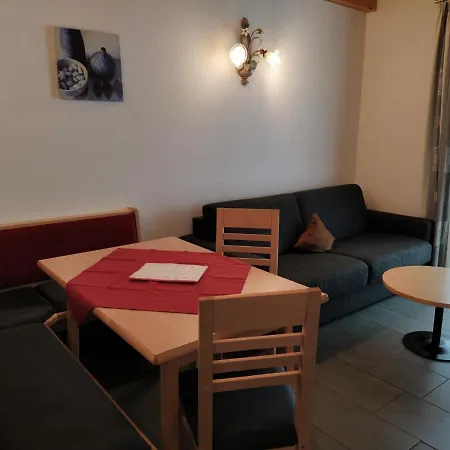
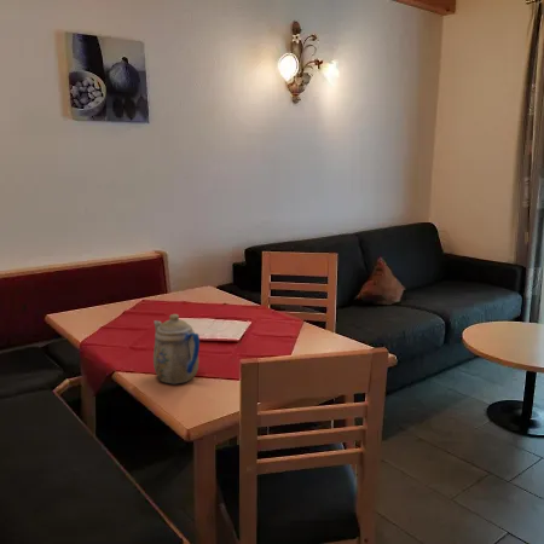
+ teapot (175, 346)
